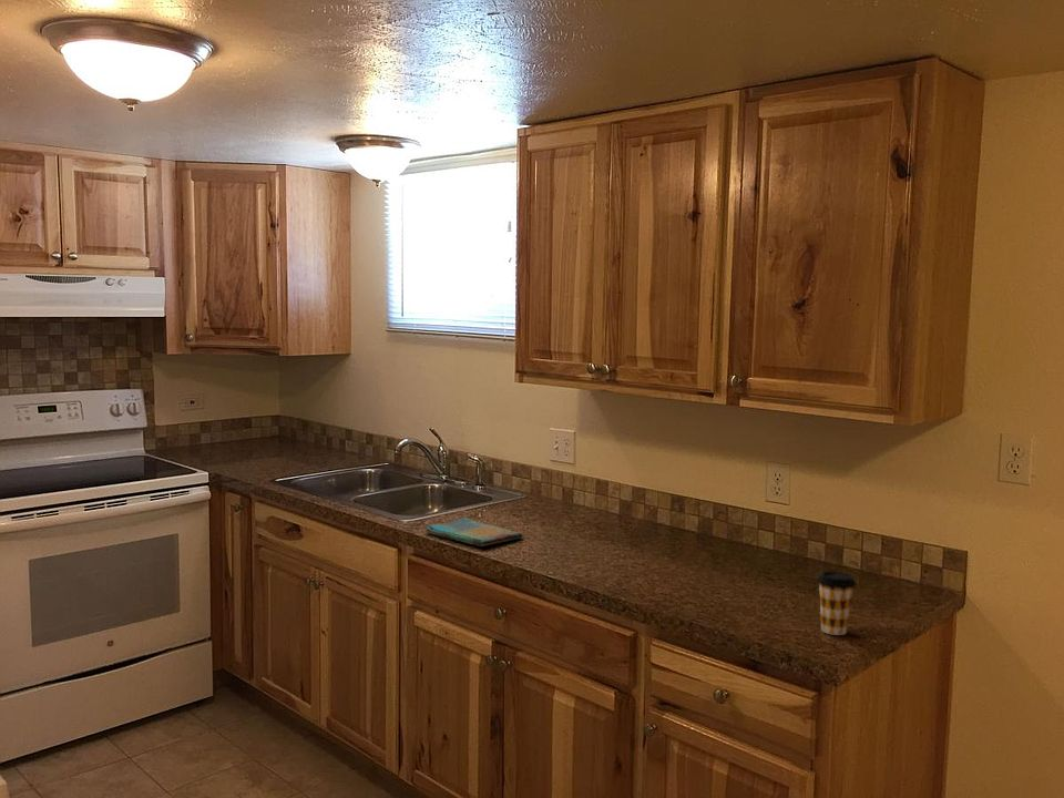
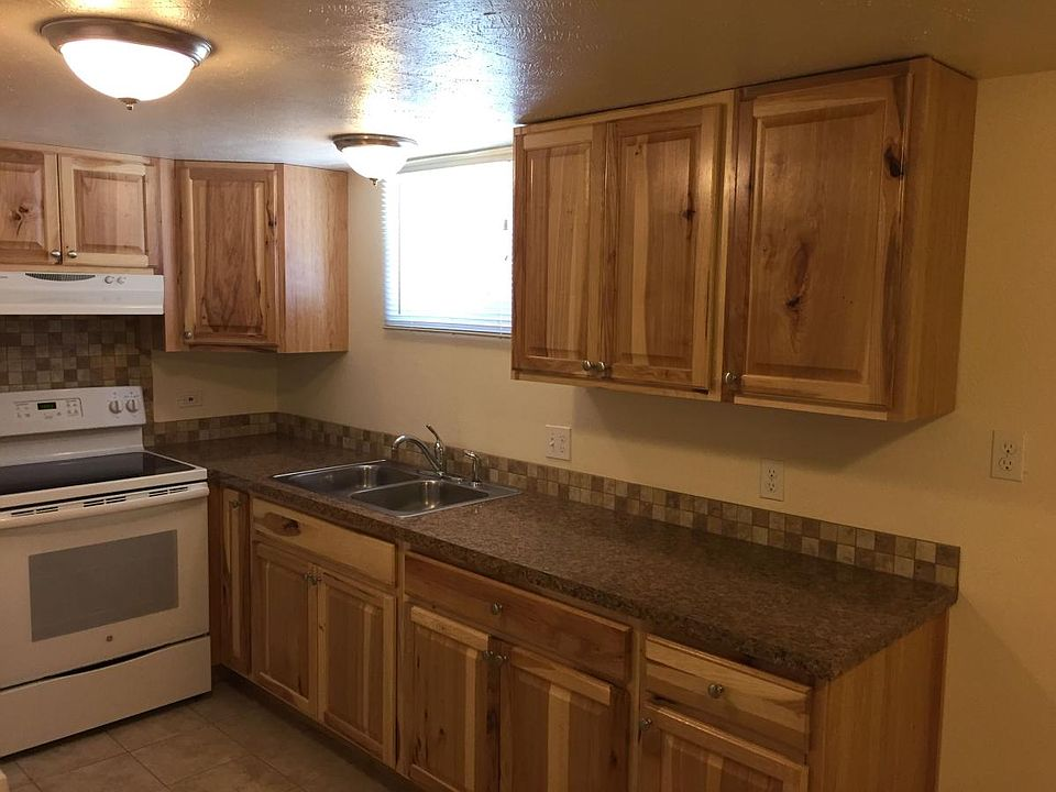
- dish towel (473, 531)
- coffee cup (835, 603)
